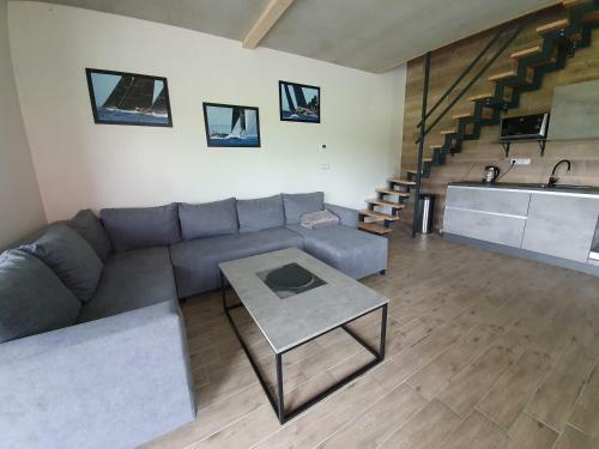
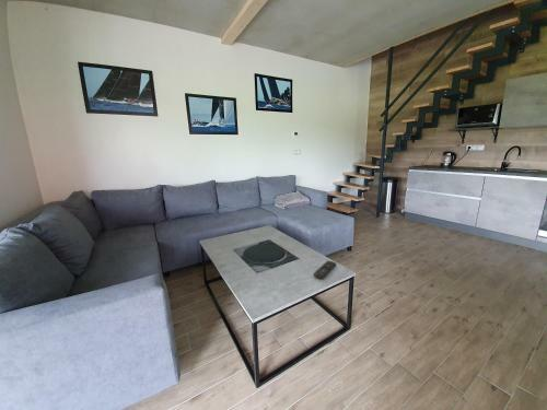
+ remote control (325, 269)
